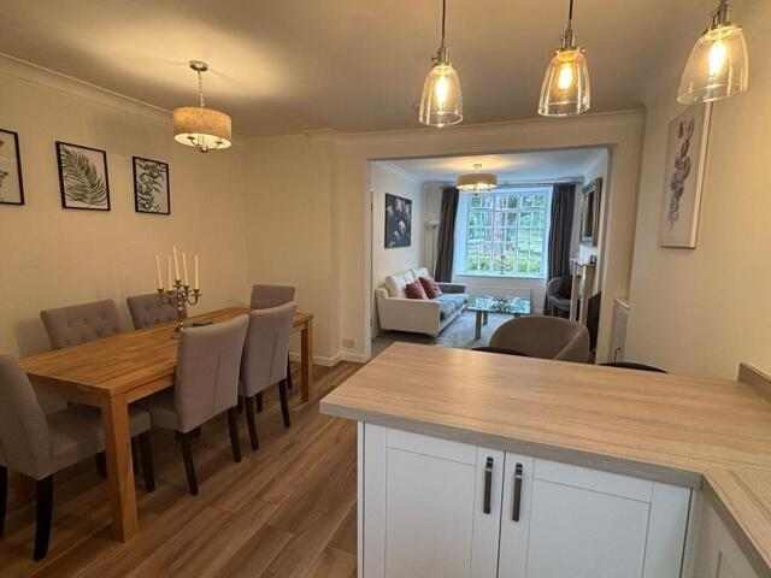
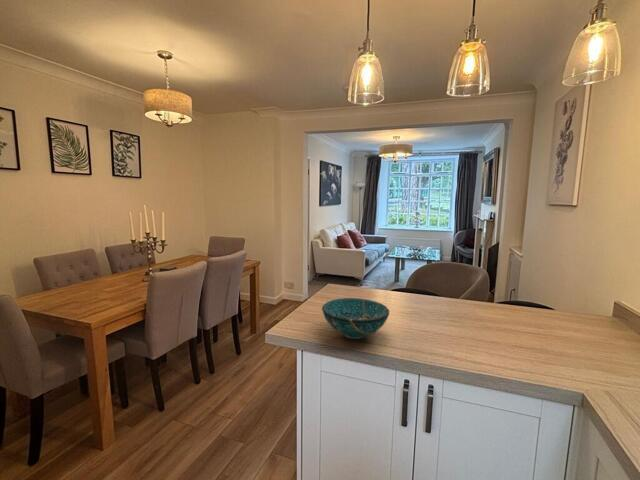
+ decorative bowl (354, 321)
